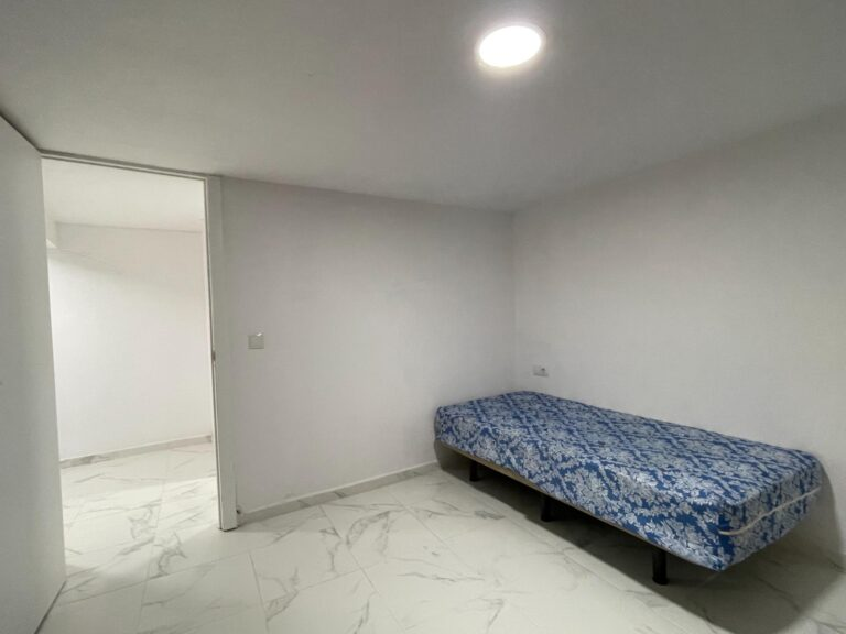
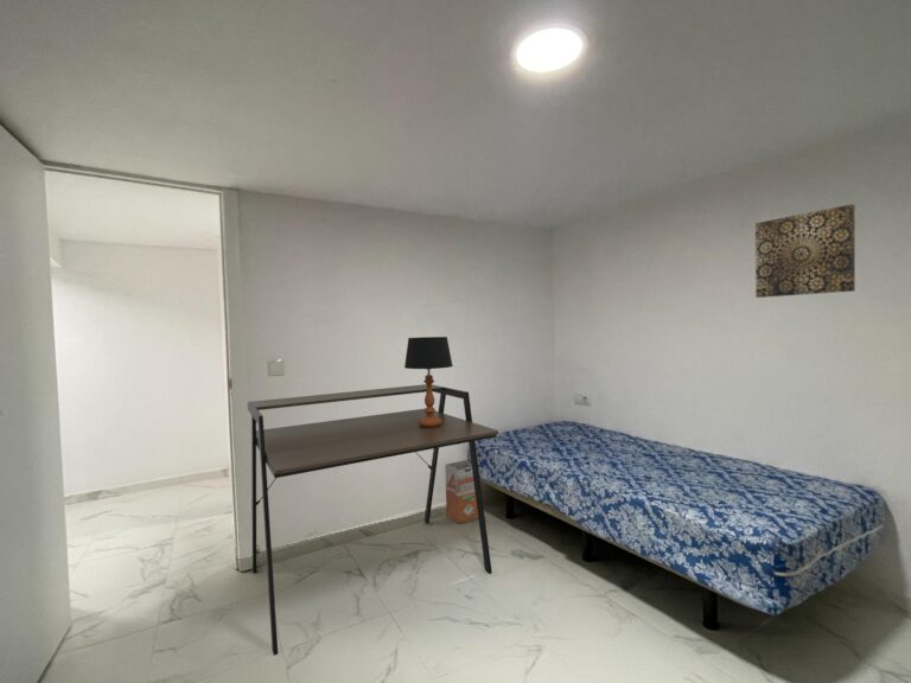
+ waste bin (463, 490)
+ desk (368, 460)
+ wall art (801, 254)
+ table lamp (428, 381)
